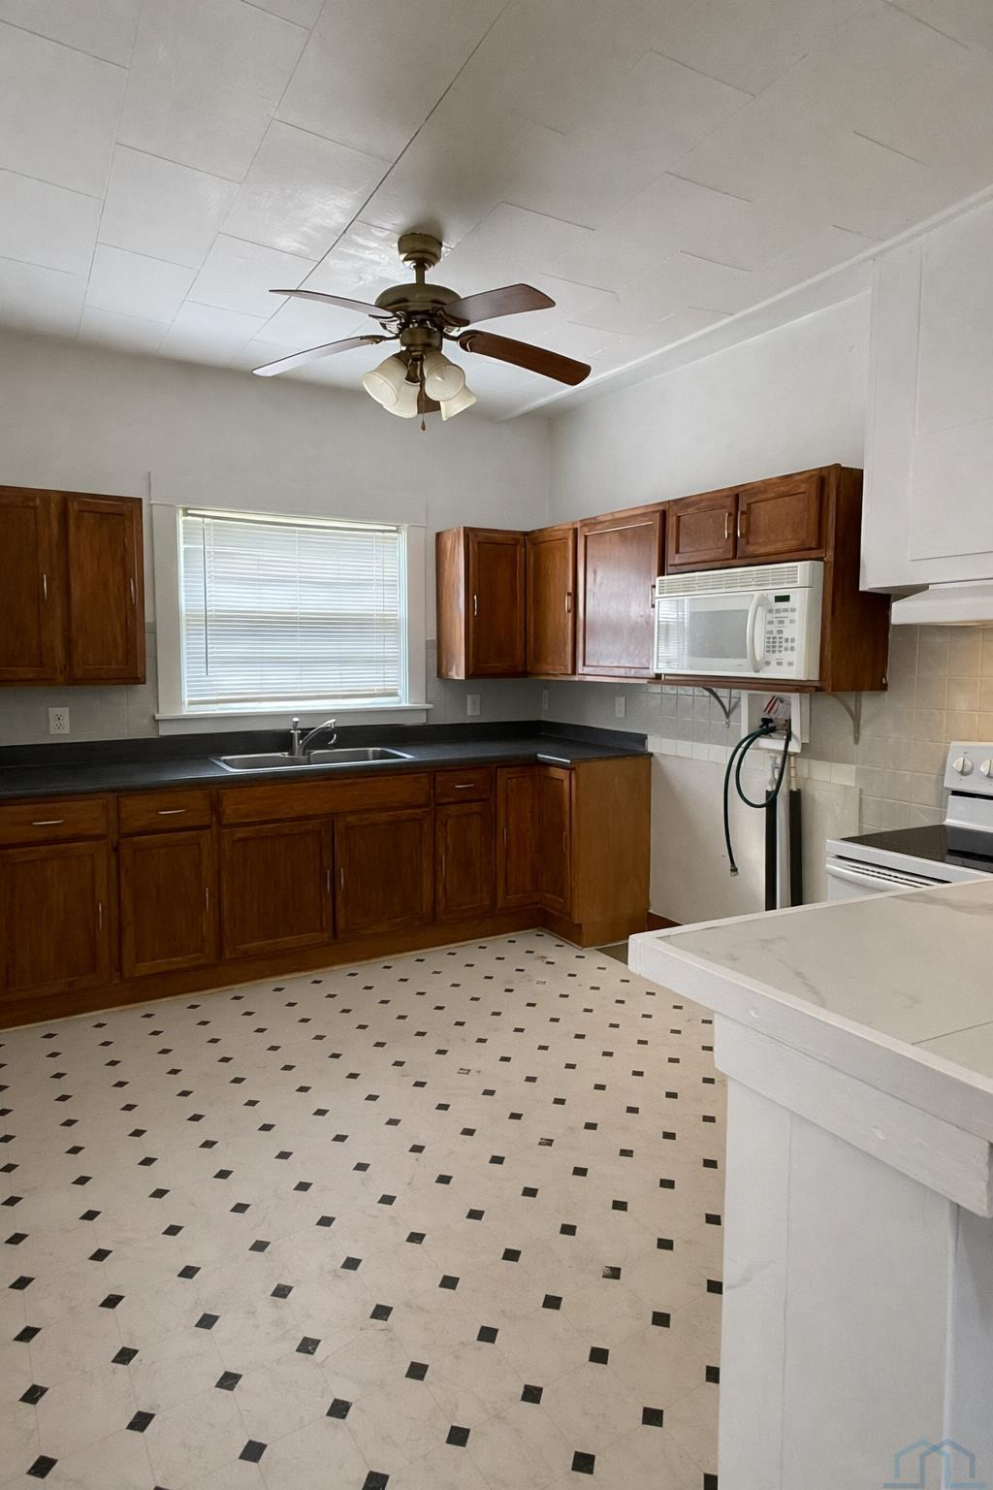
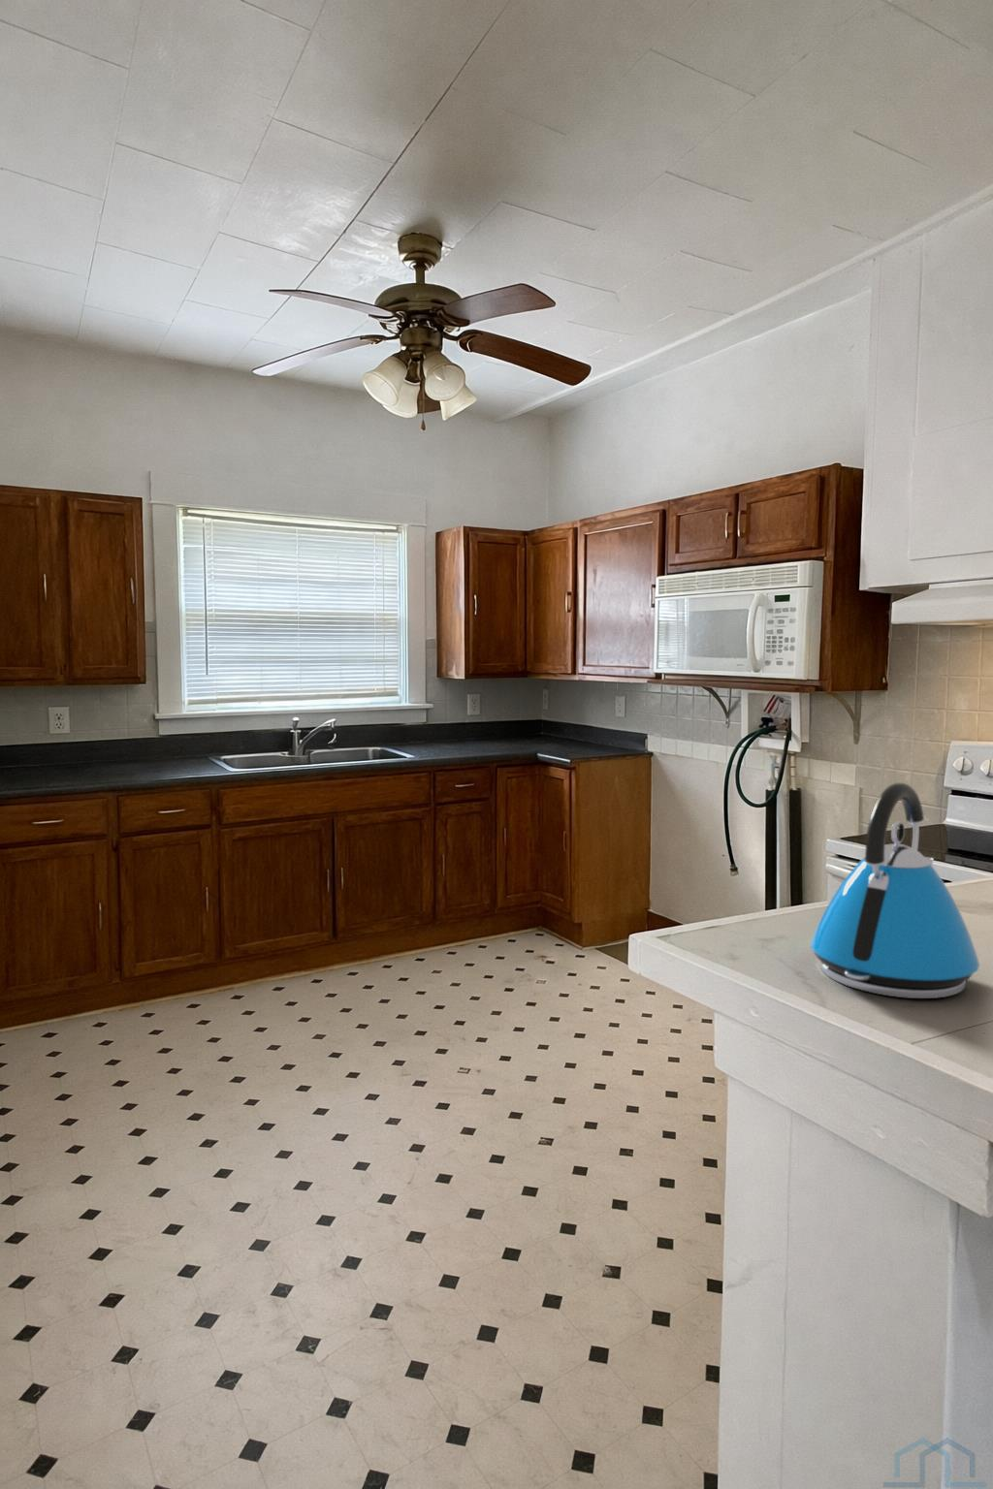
+ kettle (893, 880)
